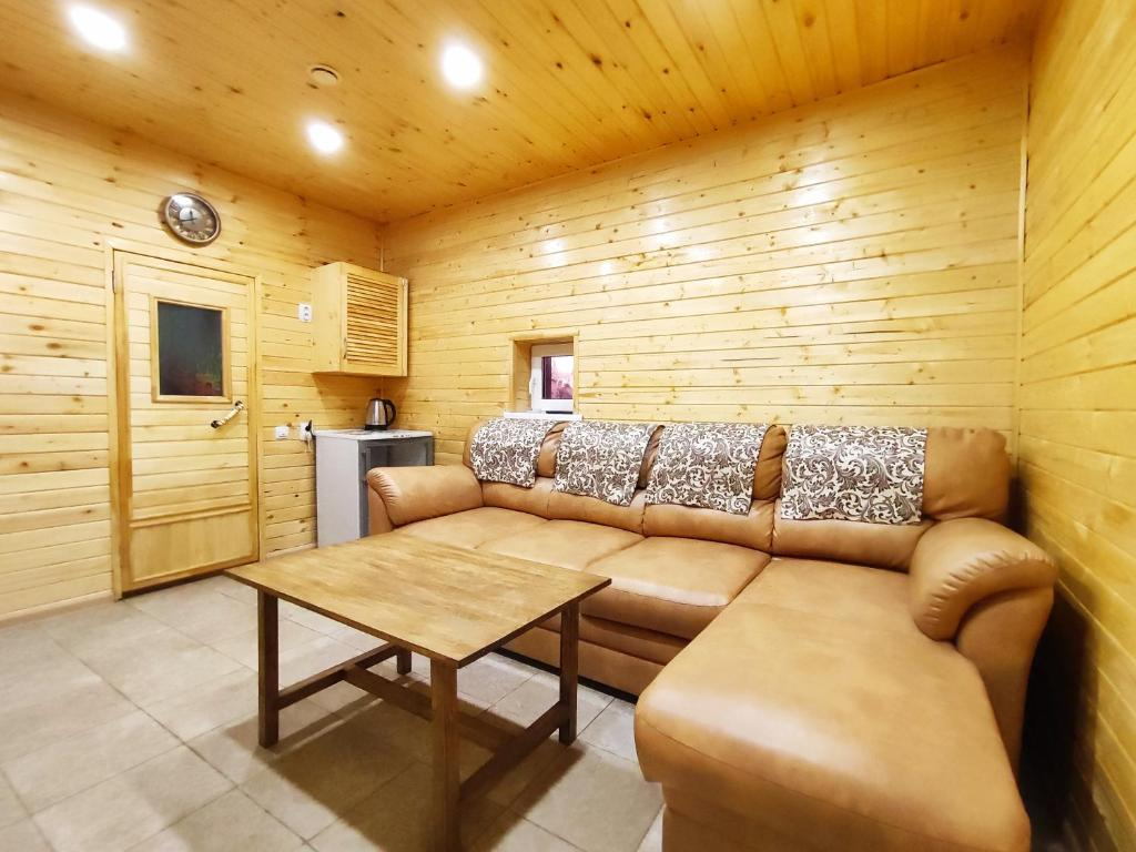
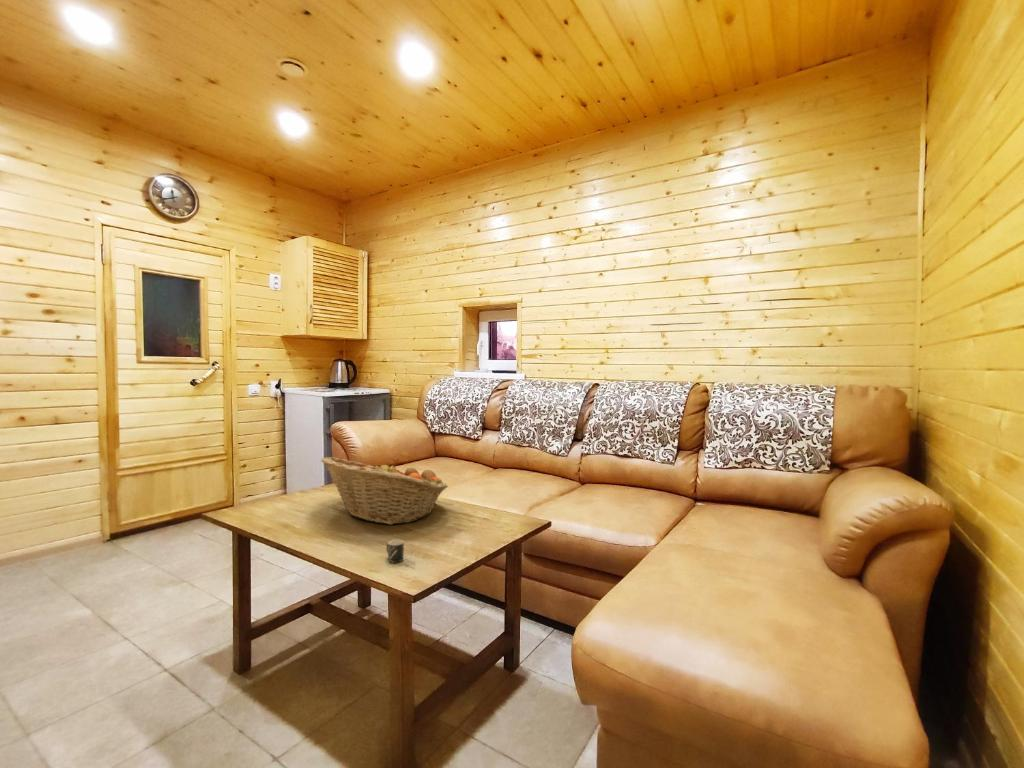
+ mug (400, 552)
+ fruit basket (384, 483)
